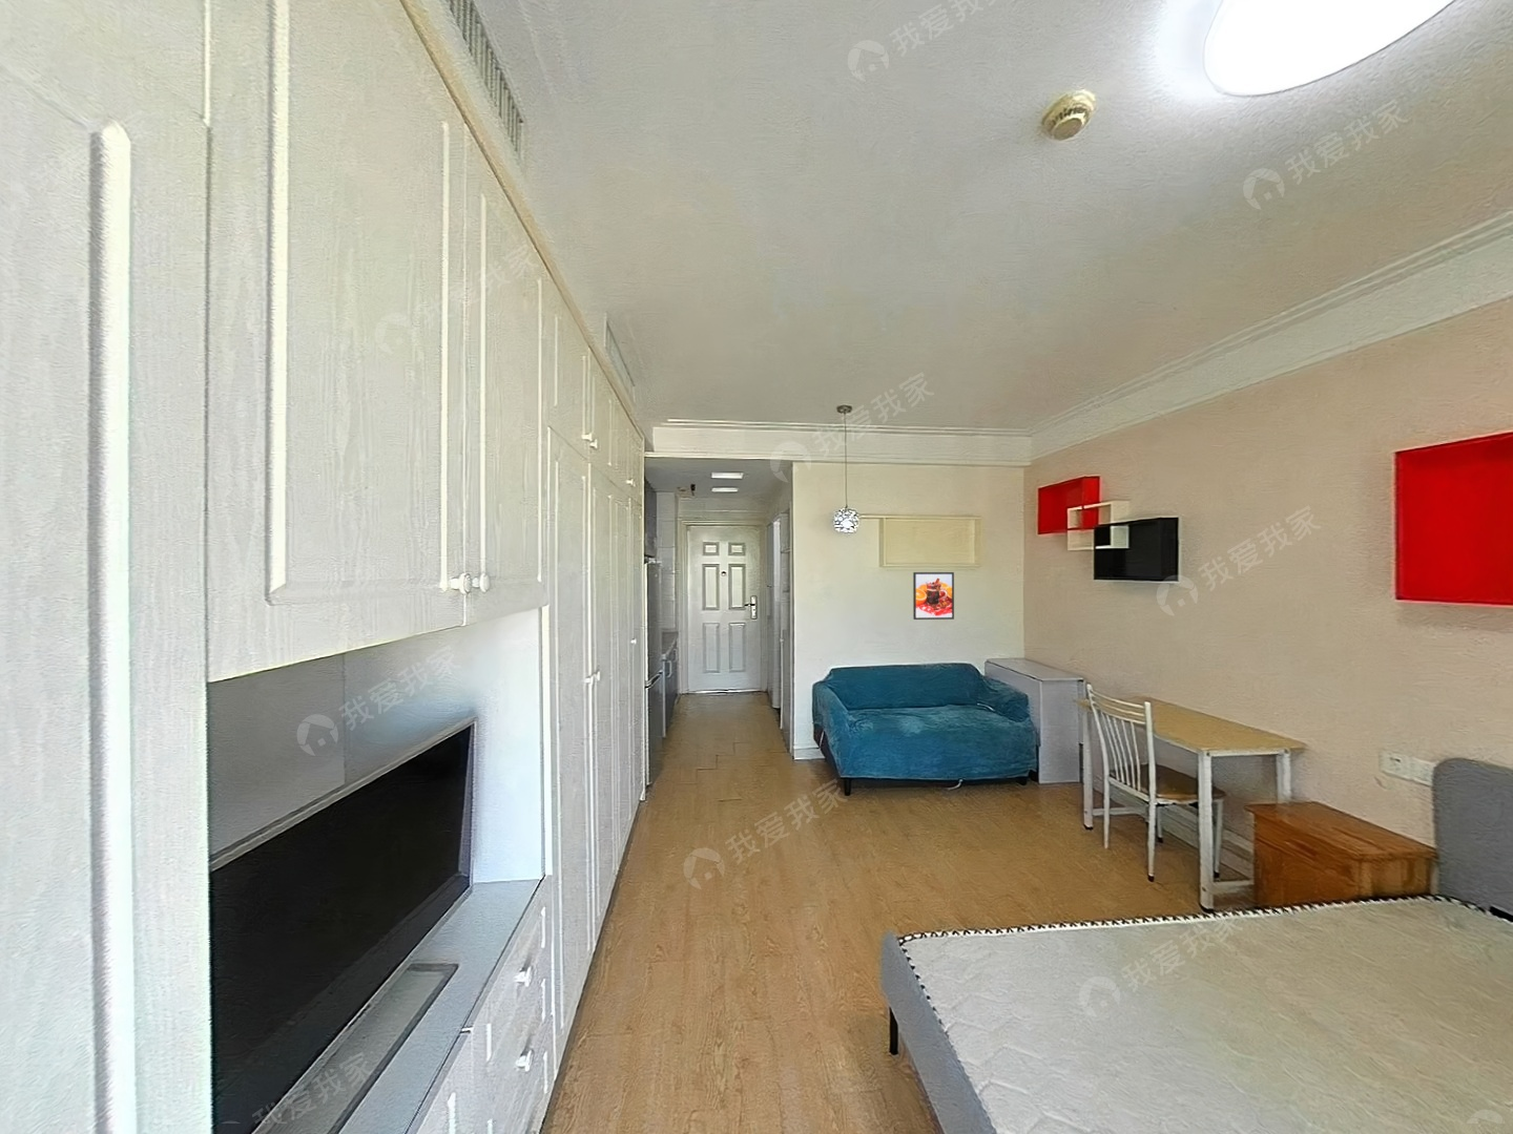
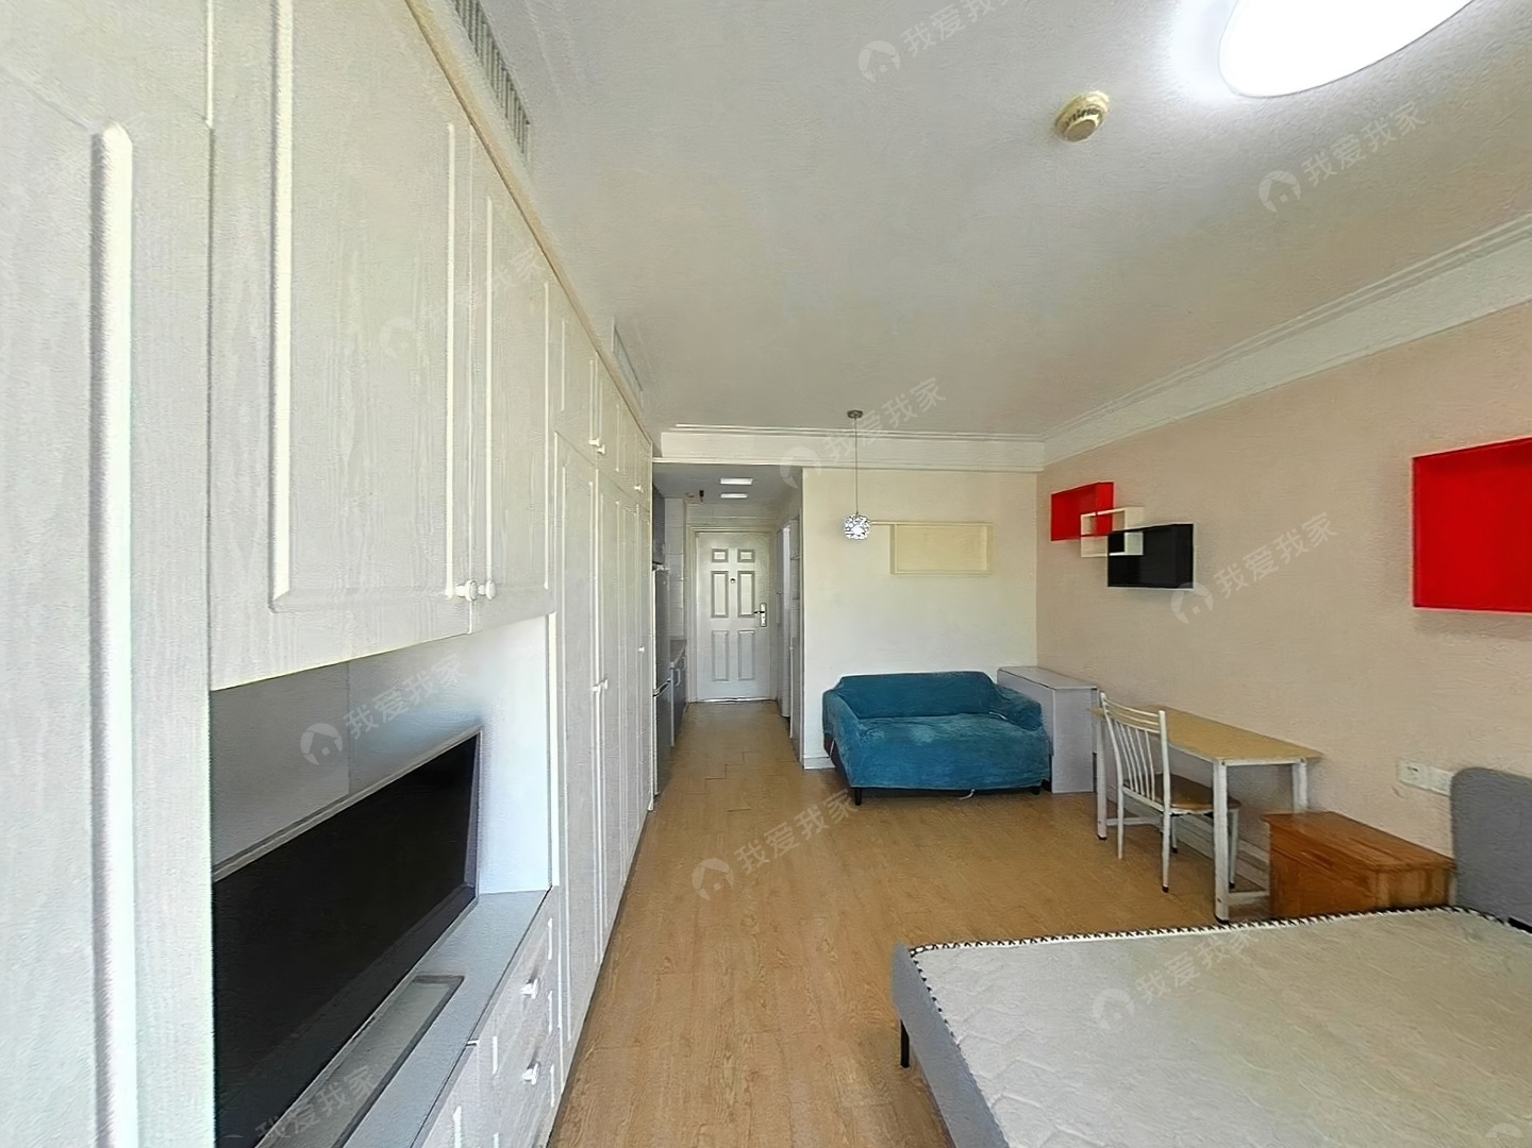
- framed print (933, 596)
